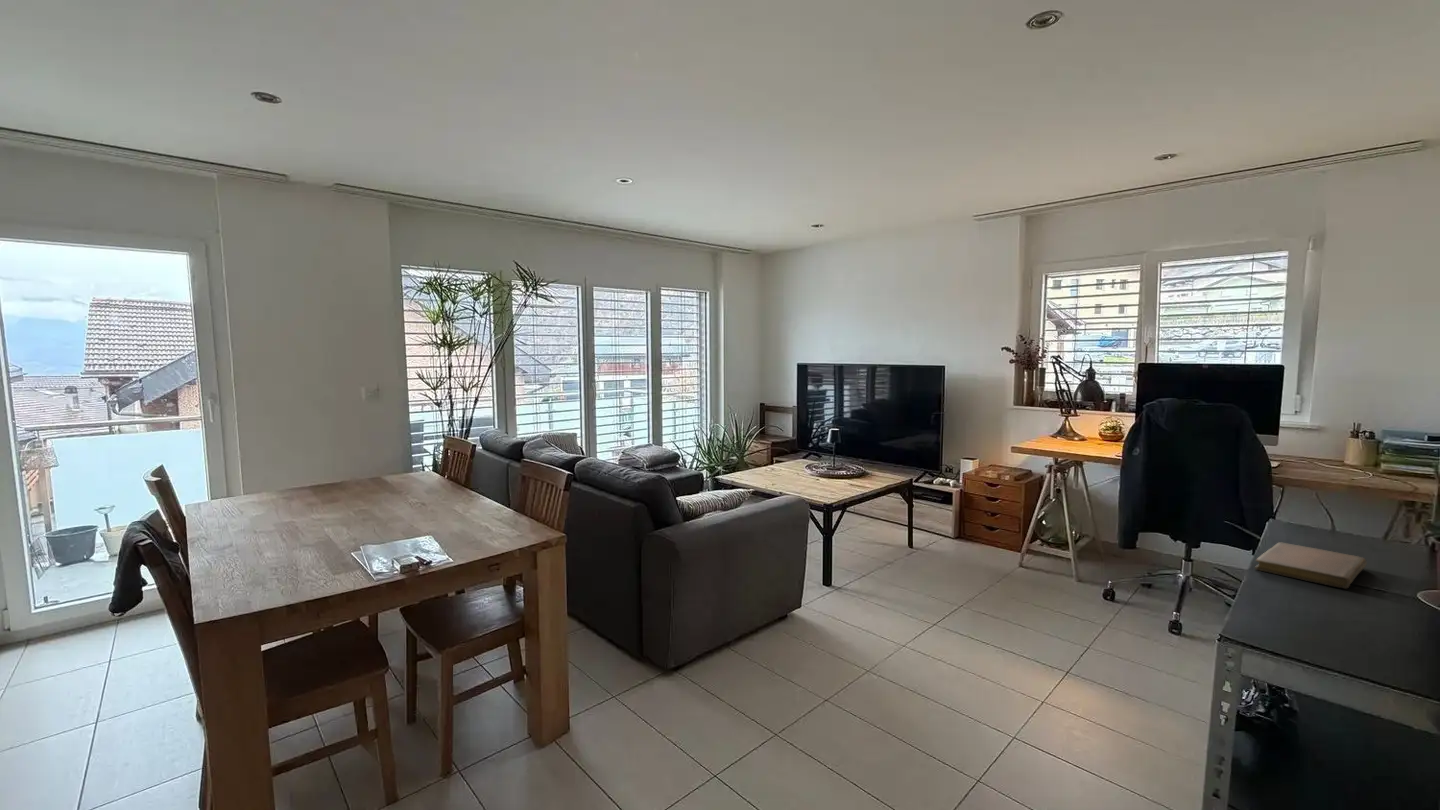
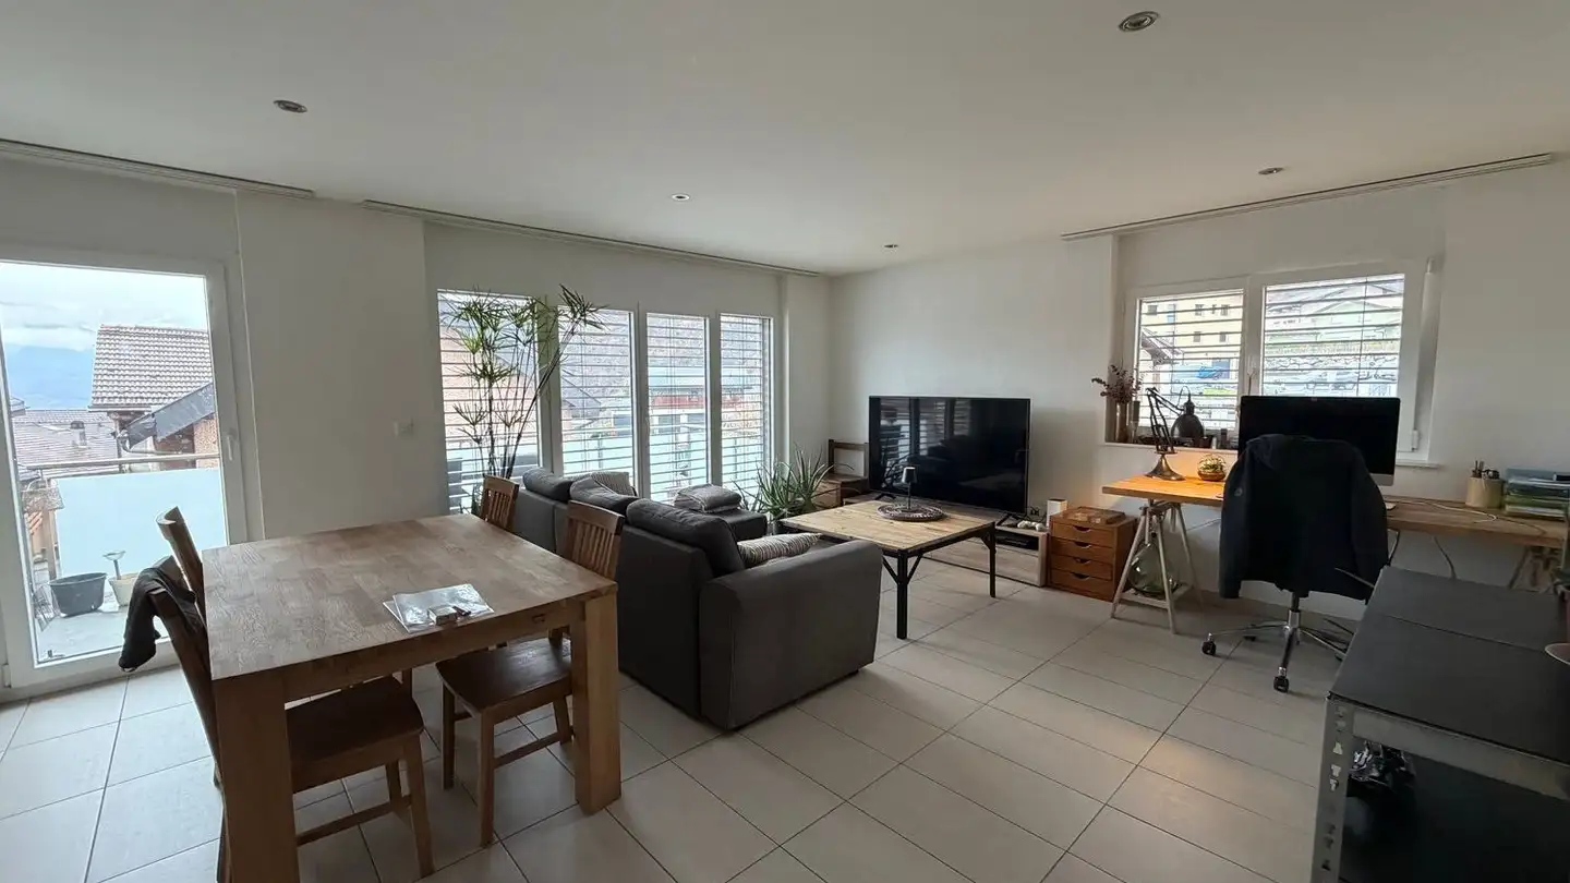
- notebook (1310, 563)
